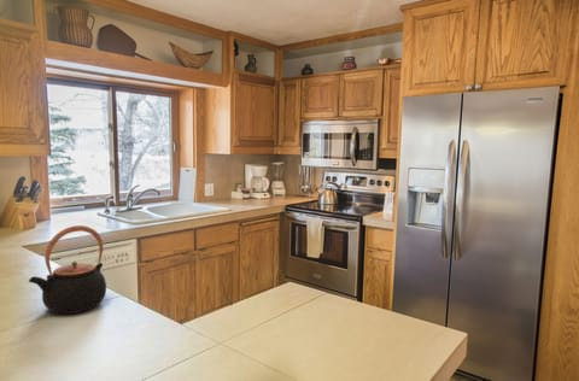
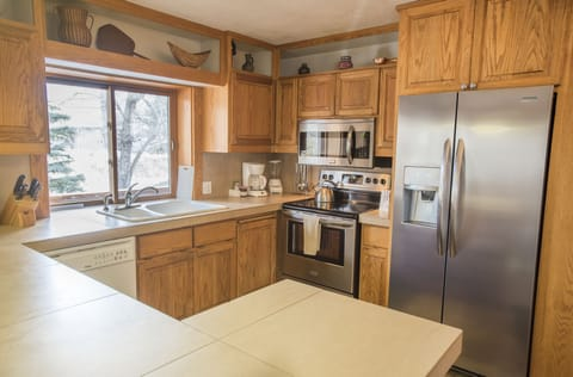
- teapot (69, 266)
